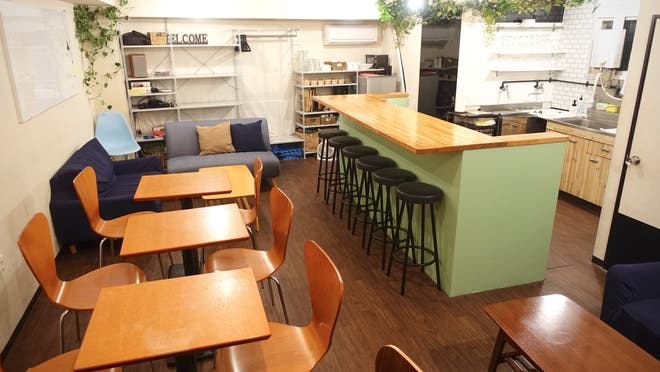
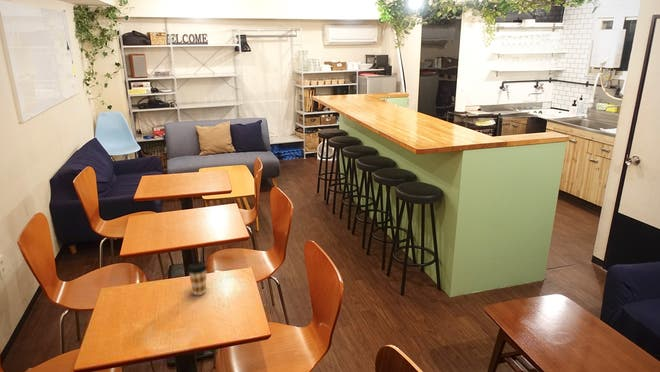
+ coffee cup (198, 278)
